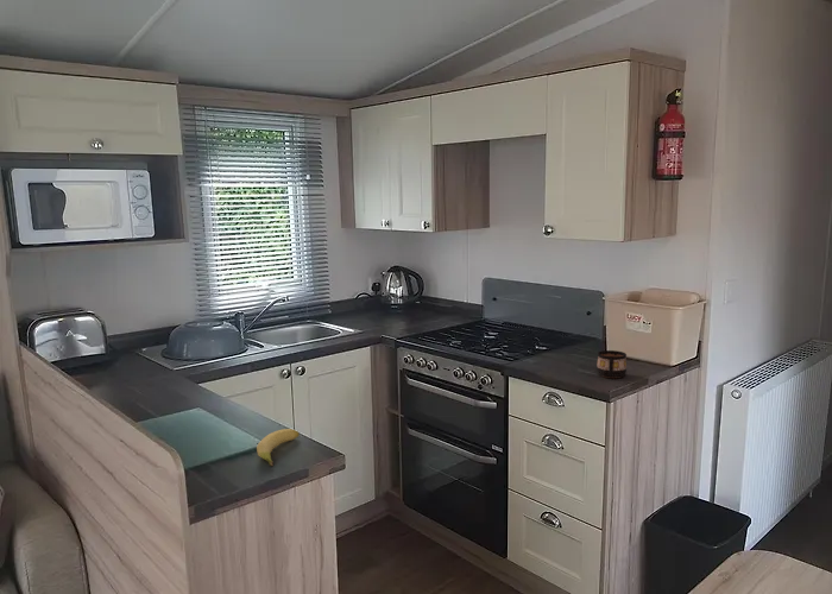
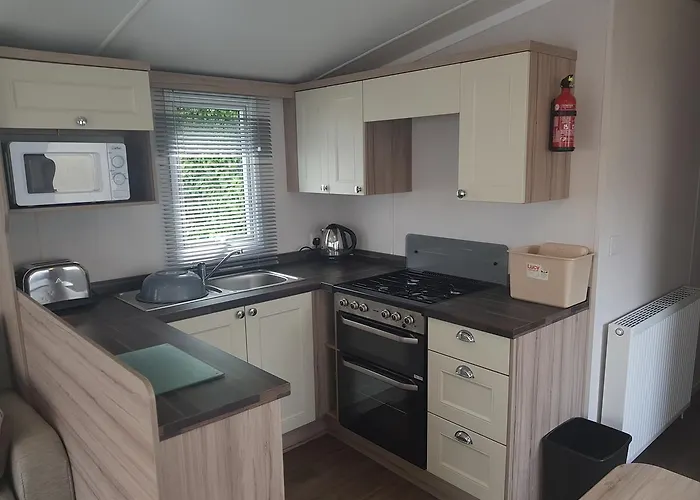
- banana (278, 442)
- cup (610, 365)
